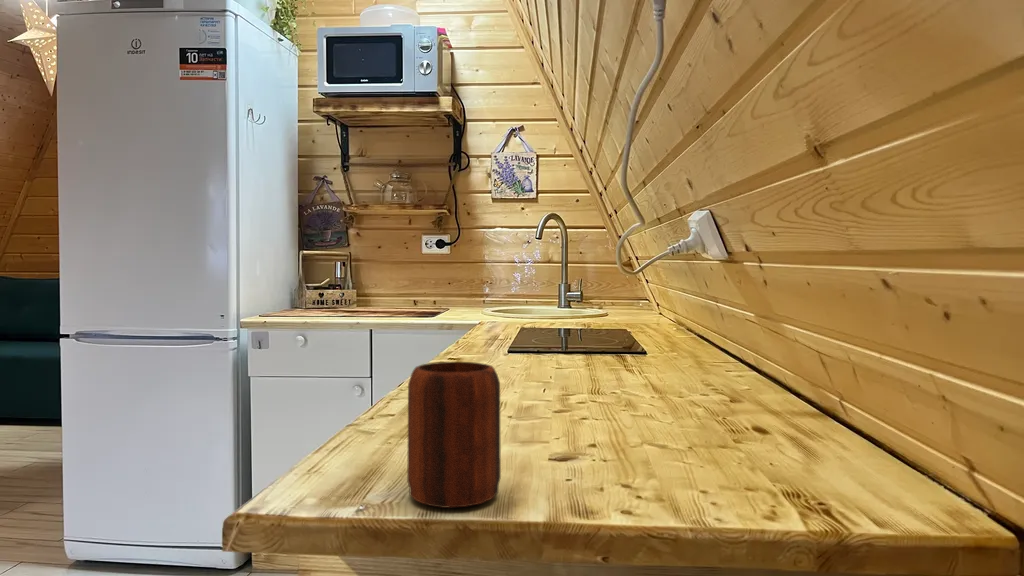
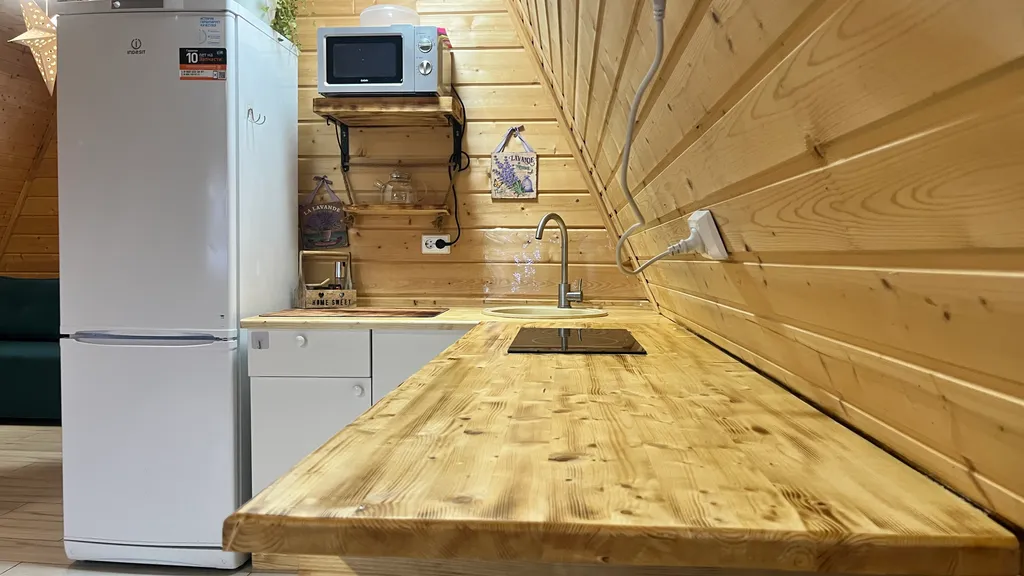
- mug (450, 426)
